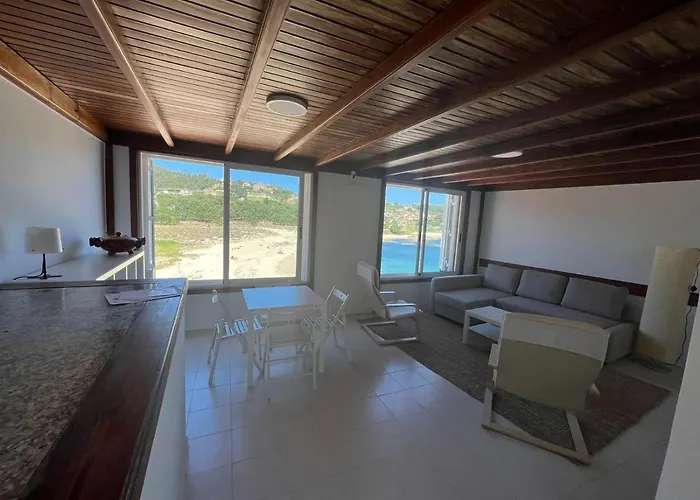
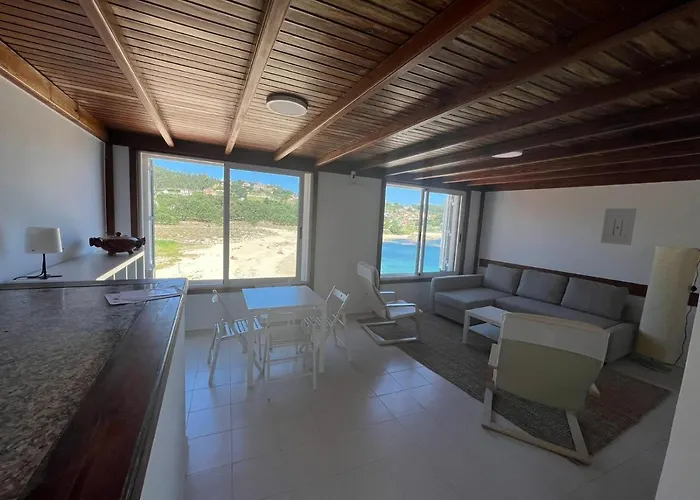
+ wall art (617, 226)
